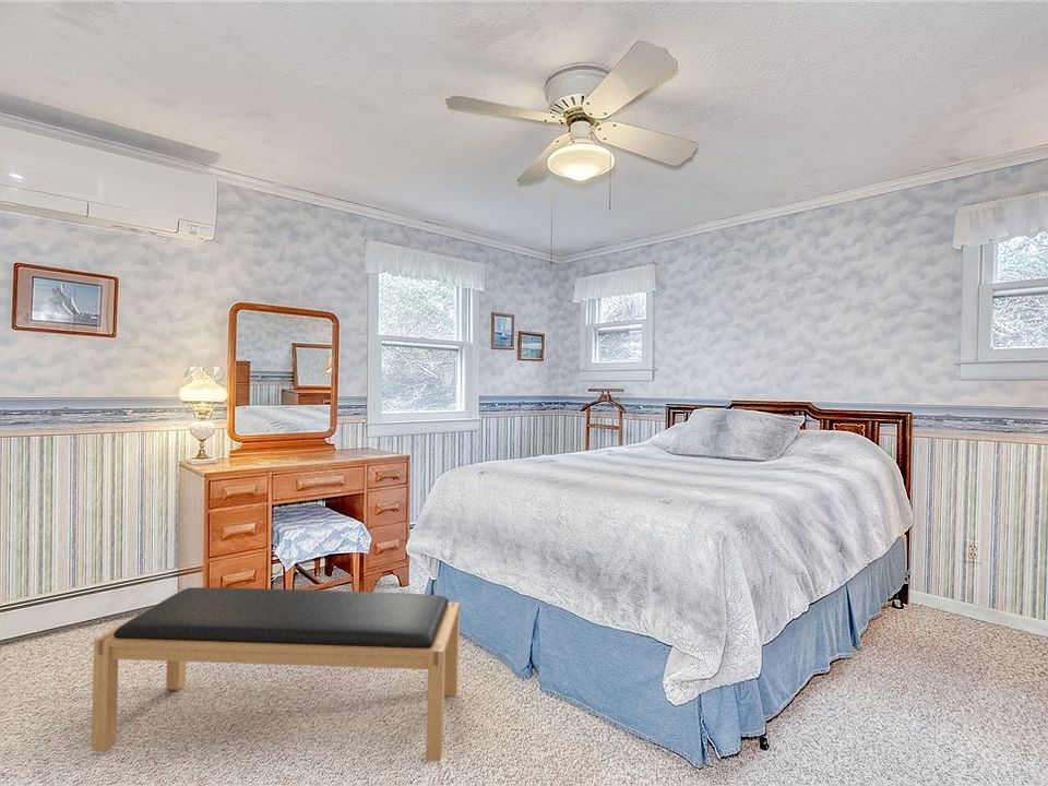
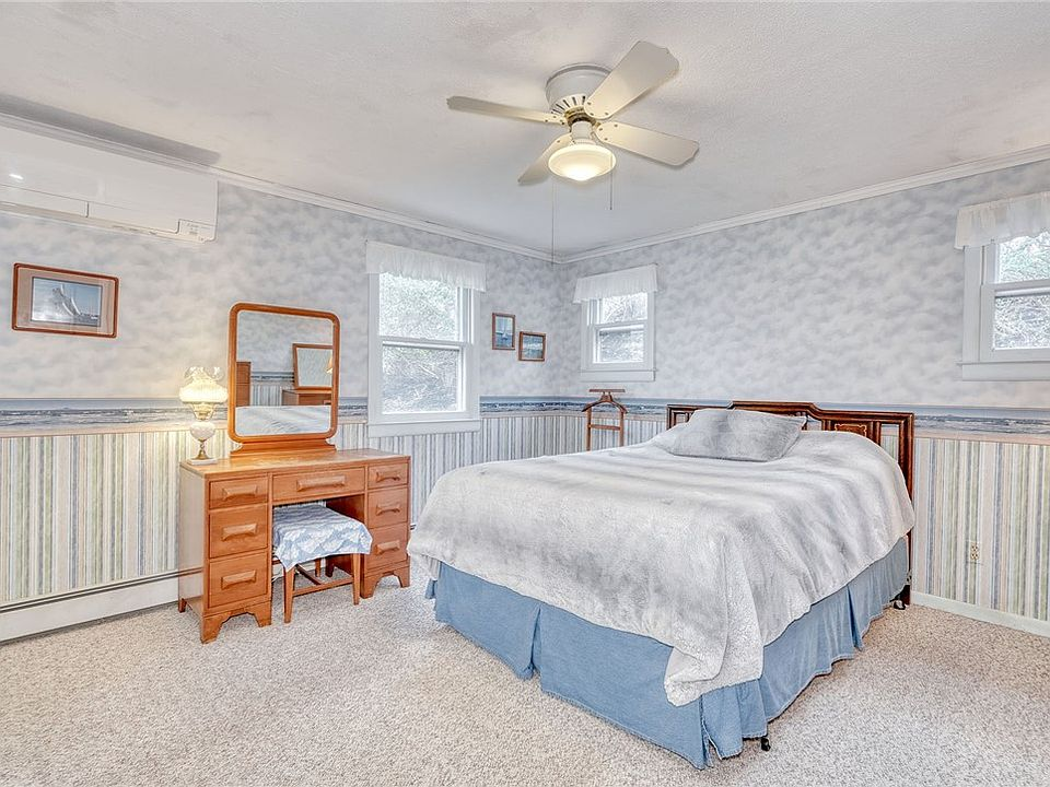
- bench (294, 663)
